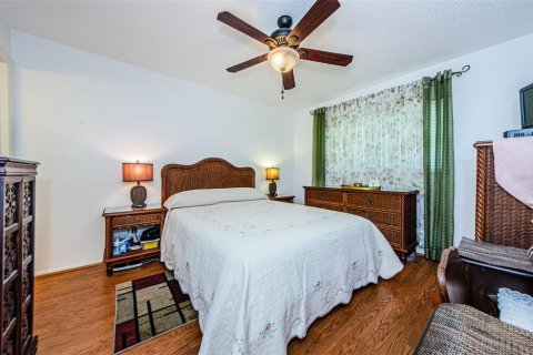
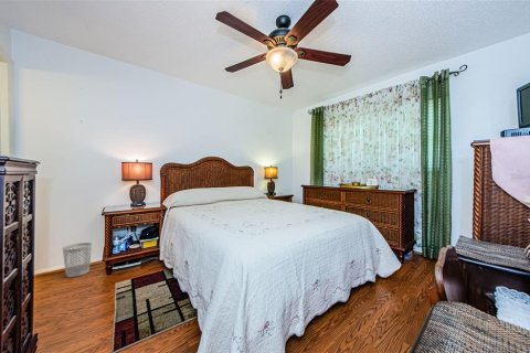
+ wastebasket (77, 259)
